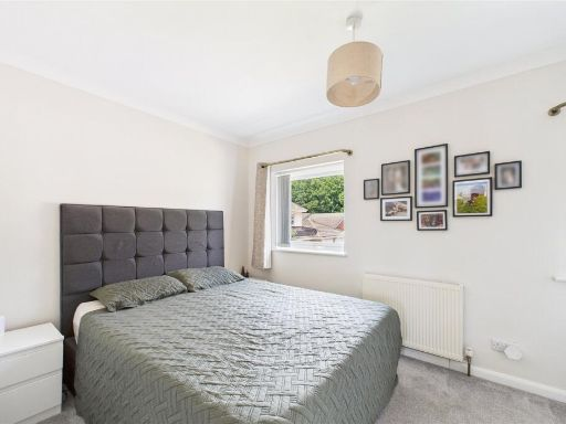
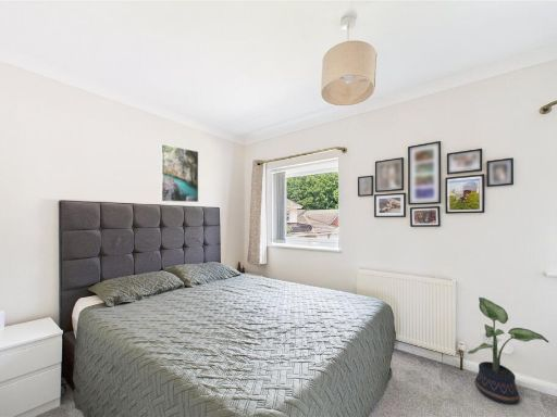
+ potted plant (502, 350)
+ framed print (180, 175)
